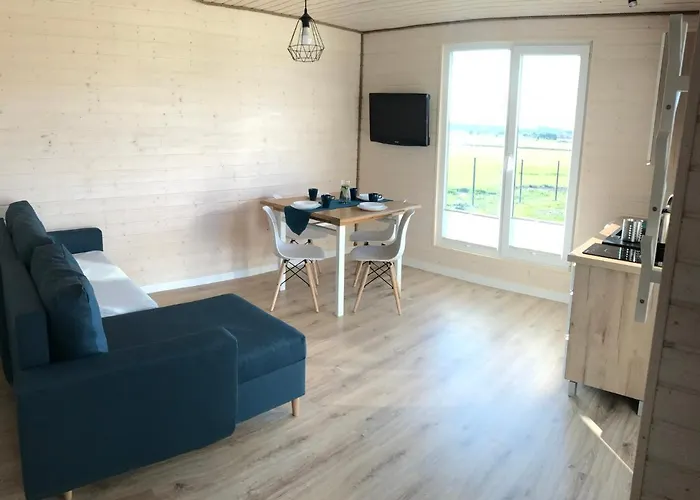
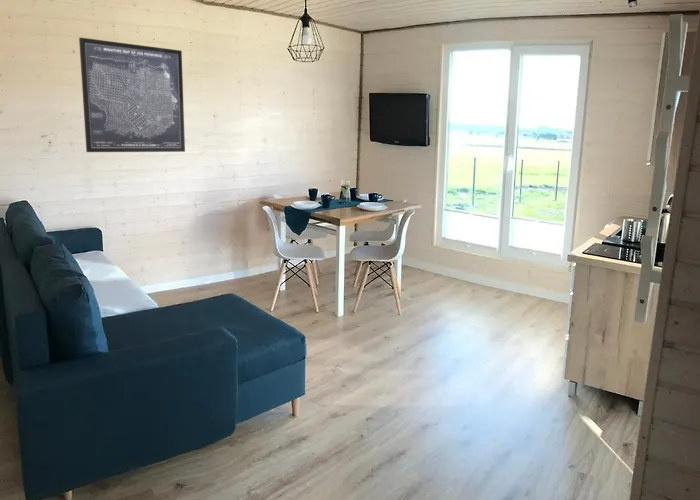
+ wall art (136, 99)
